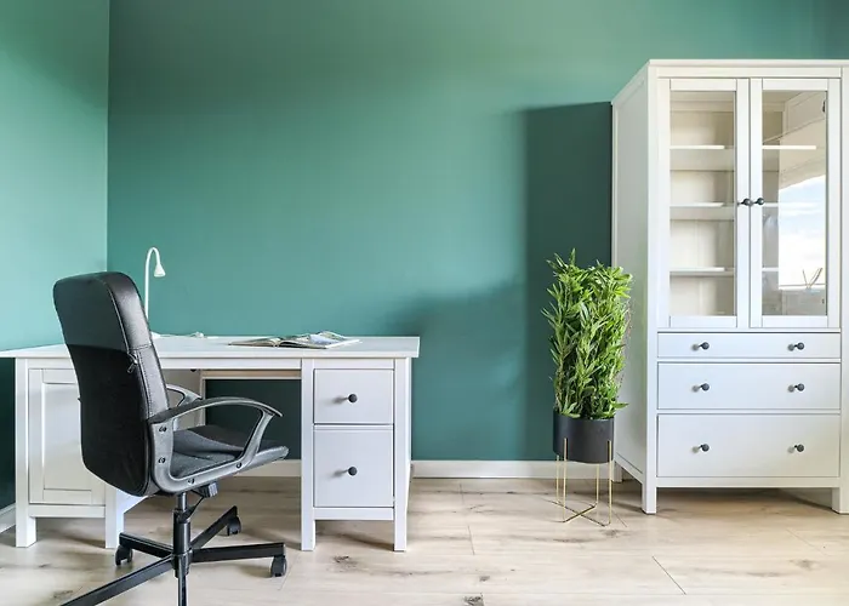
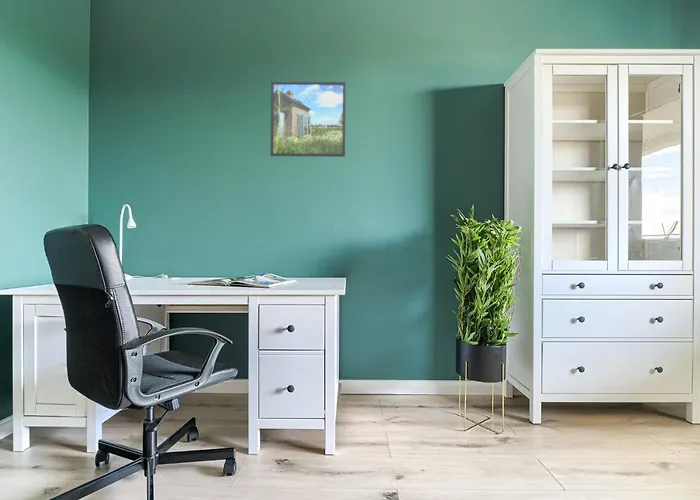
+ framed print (308, 119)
